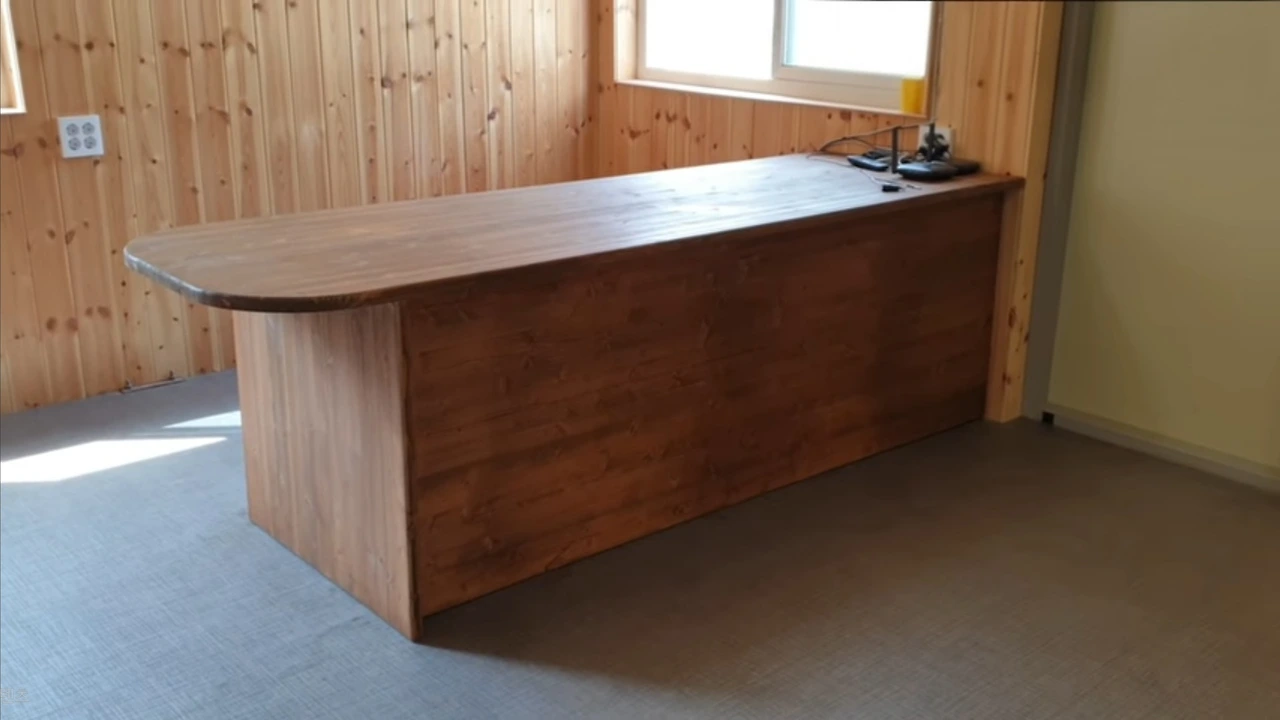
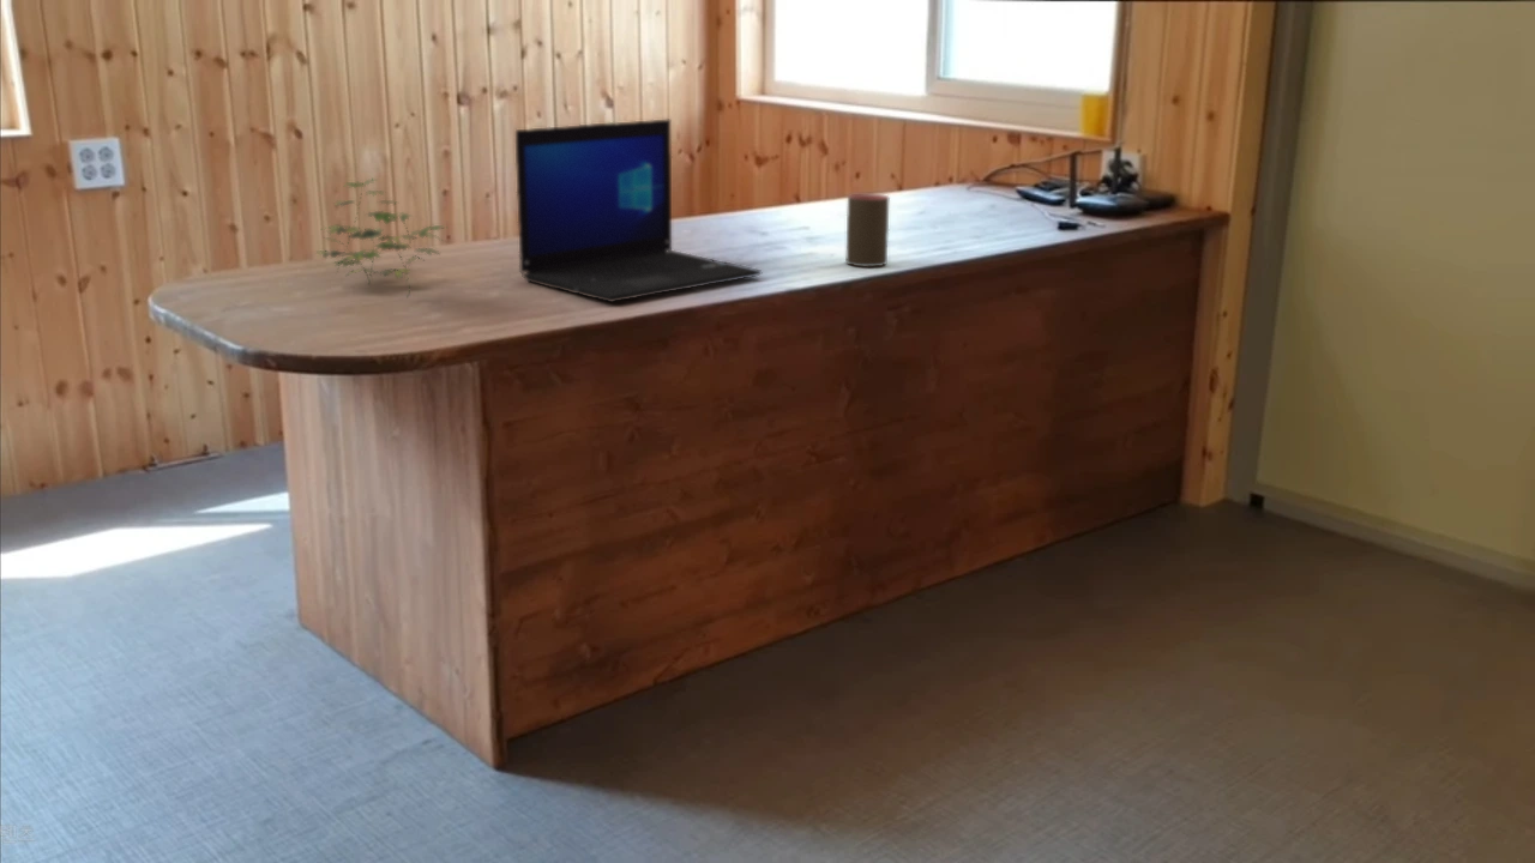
+ laptop (640, 205)
+ plant (373, 236)
+ cup (867, 229)
